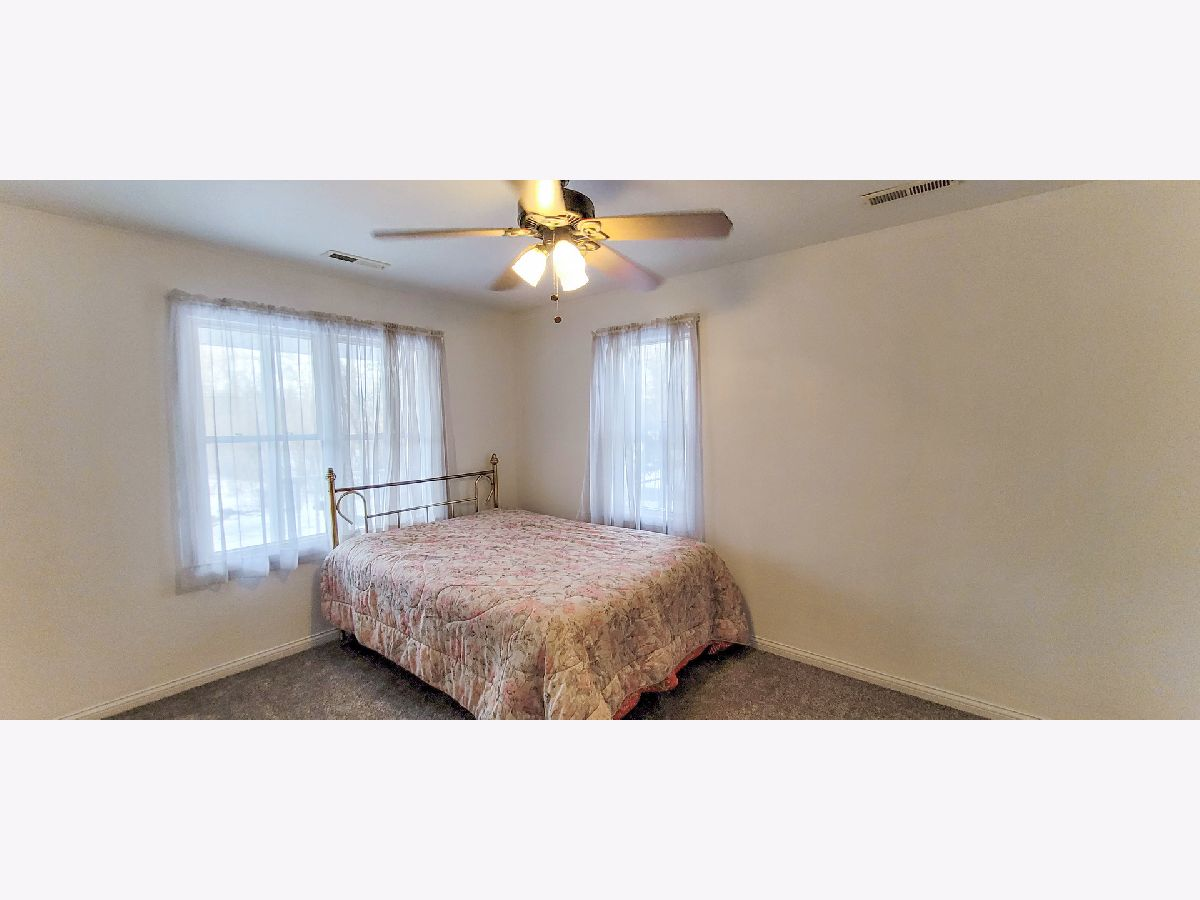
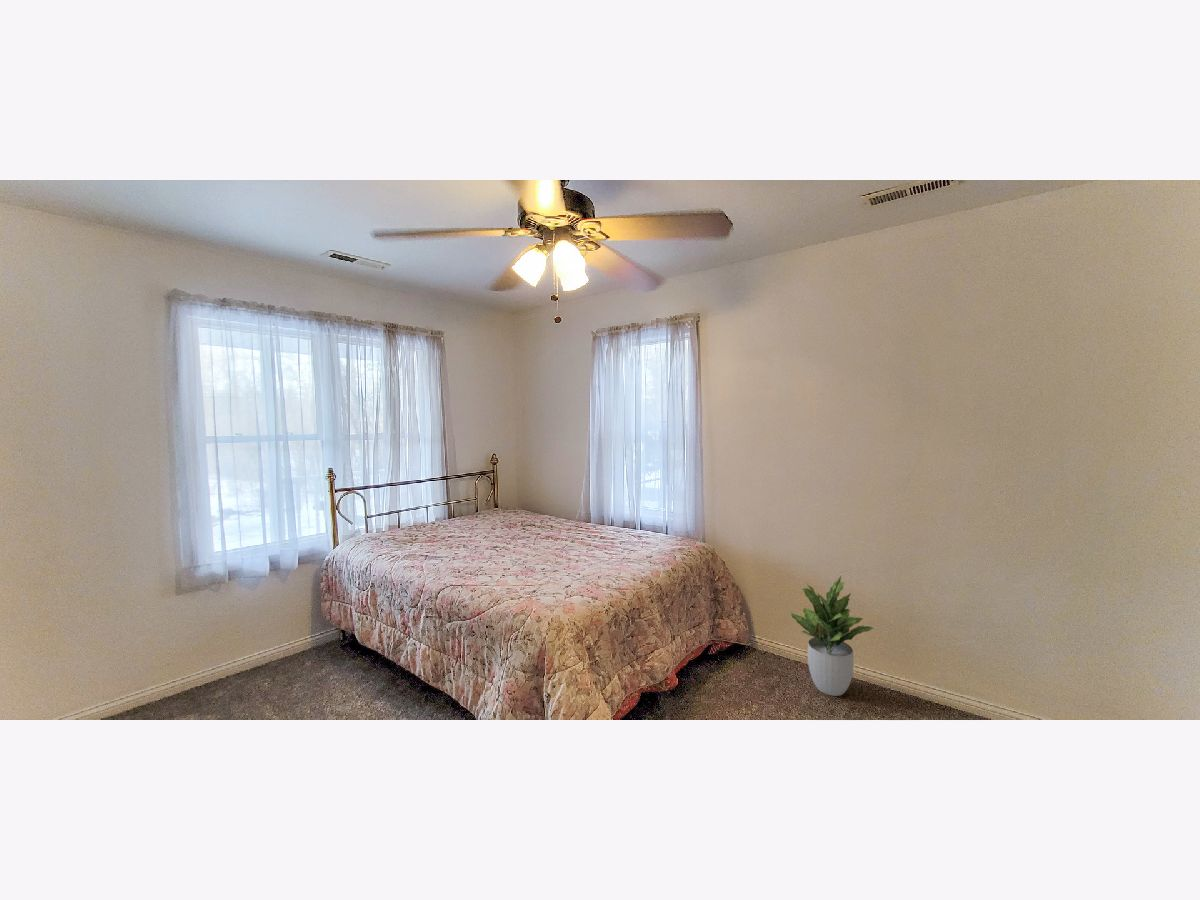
+ potted plant (827, 633)
